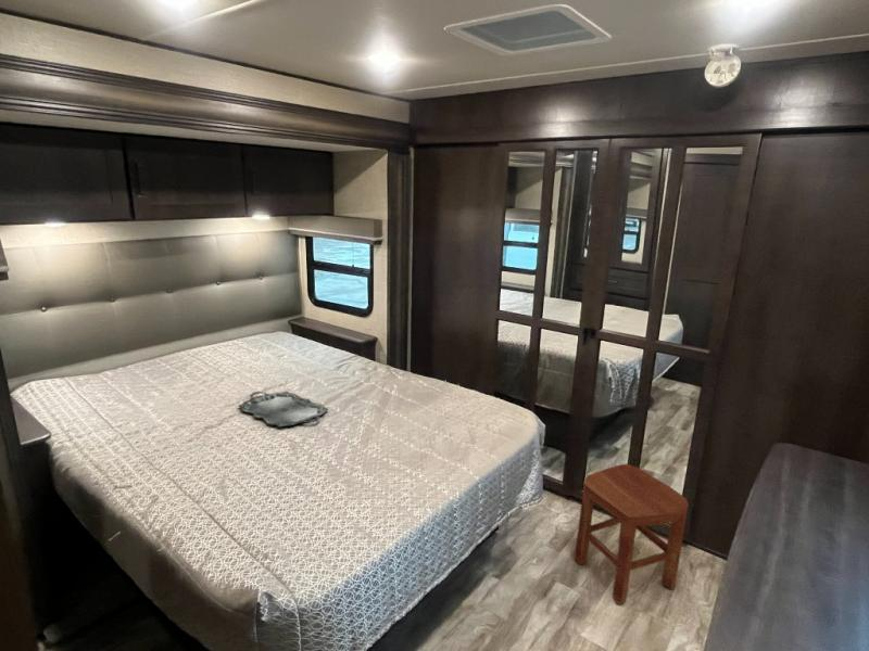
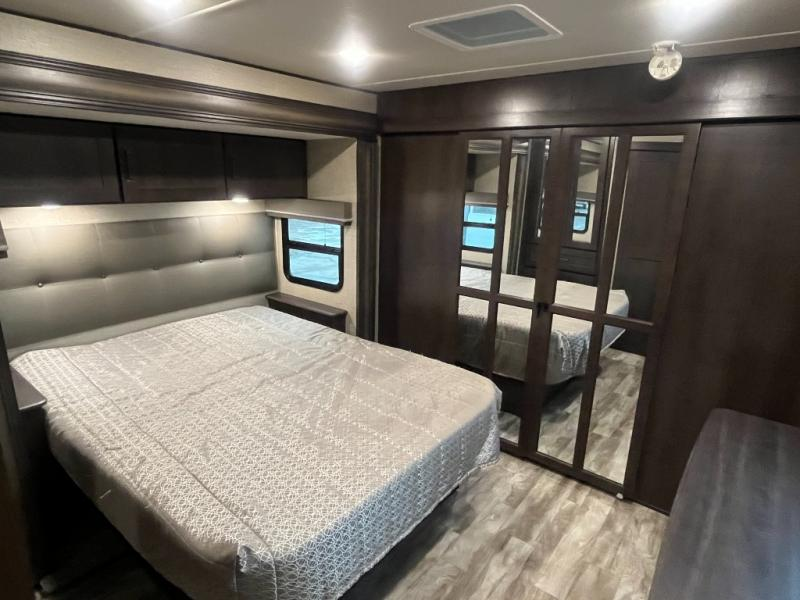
- serving tray (282, 408)
- stool (627, 529)
